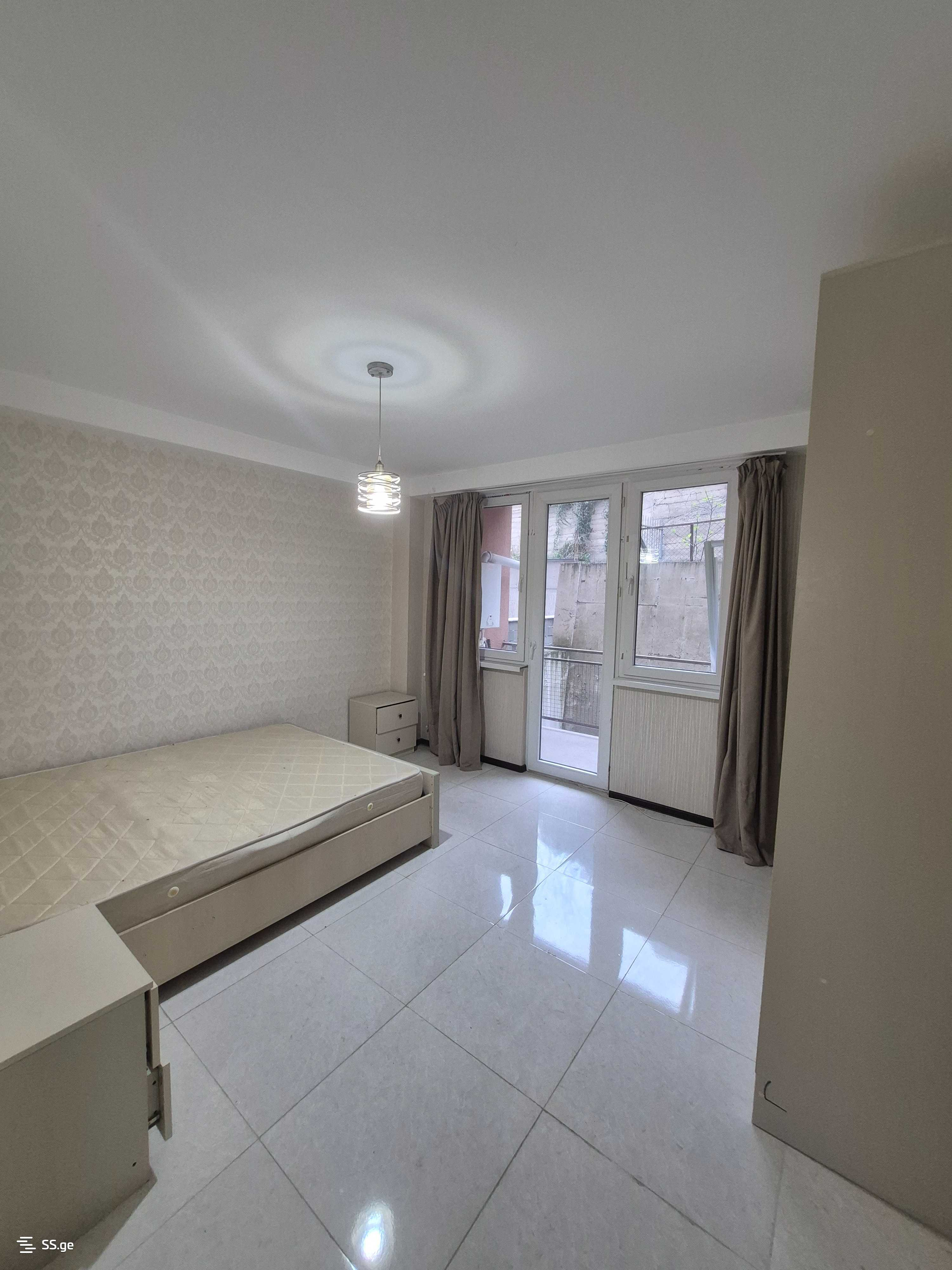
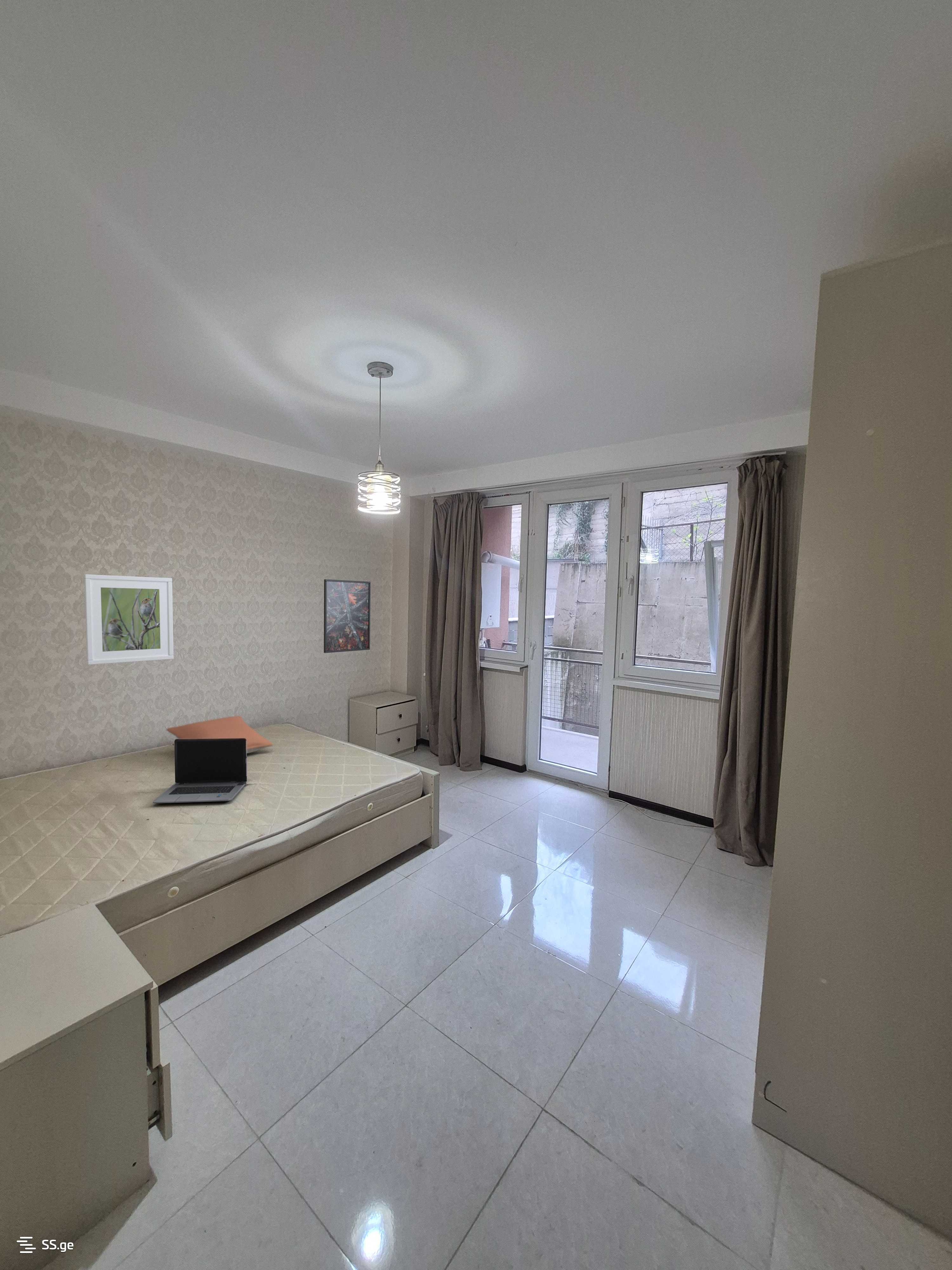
+ laptop computer (202, 770)
+ pillow (221, 738)
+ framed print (348, 616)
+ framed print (131, 619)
